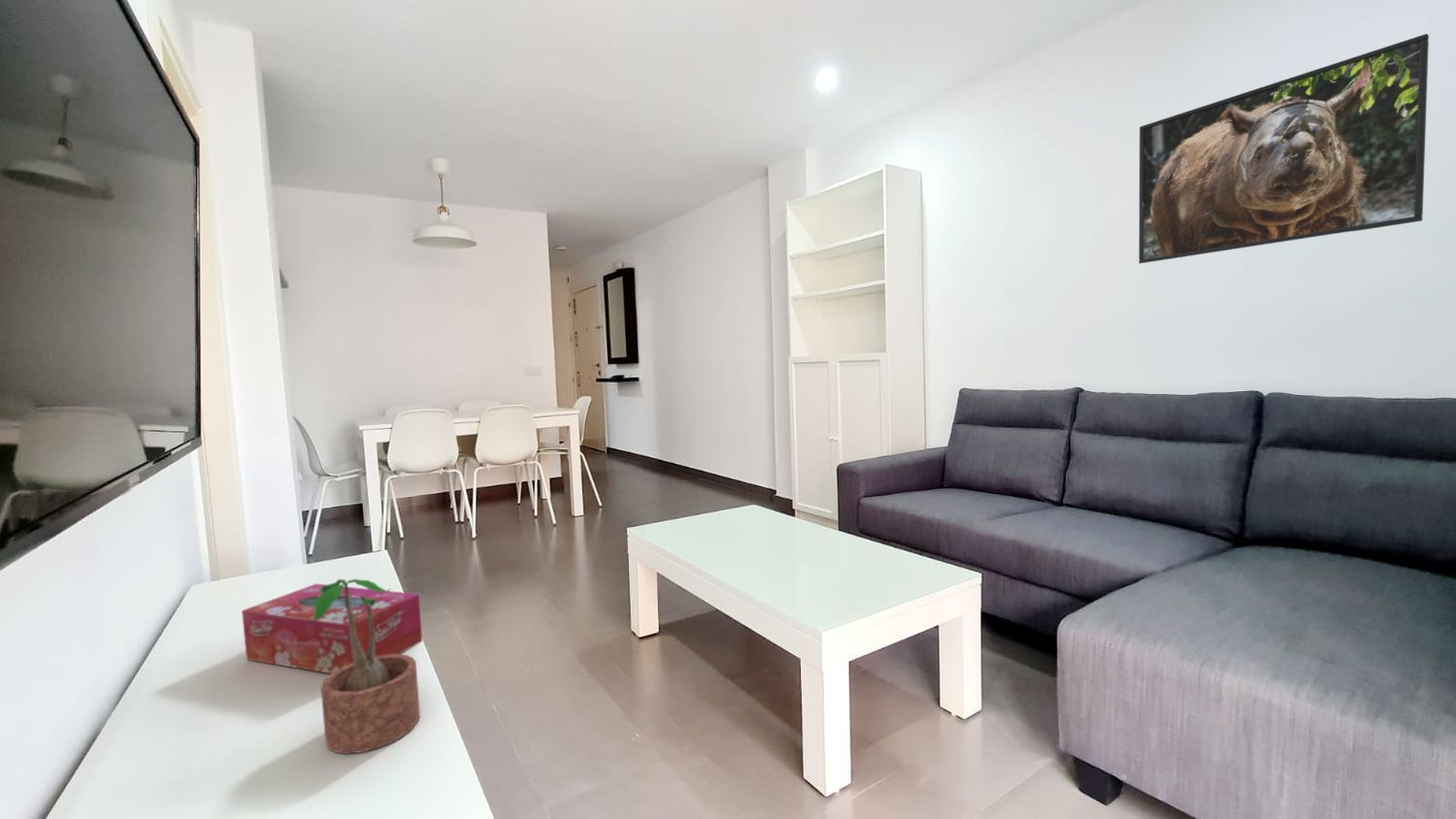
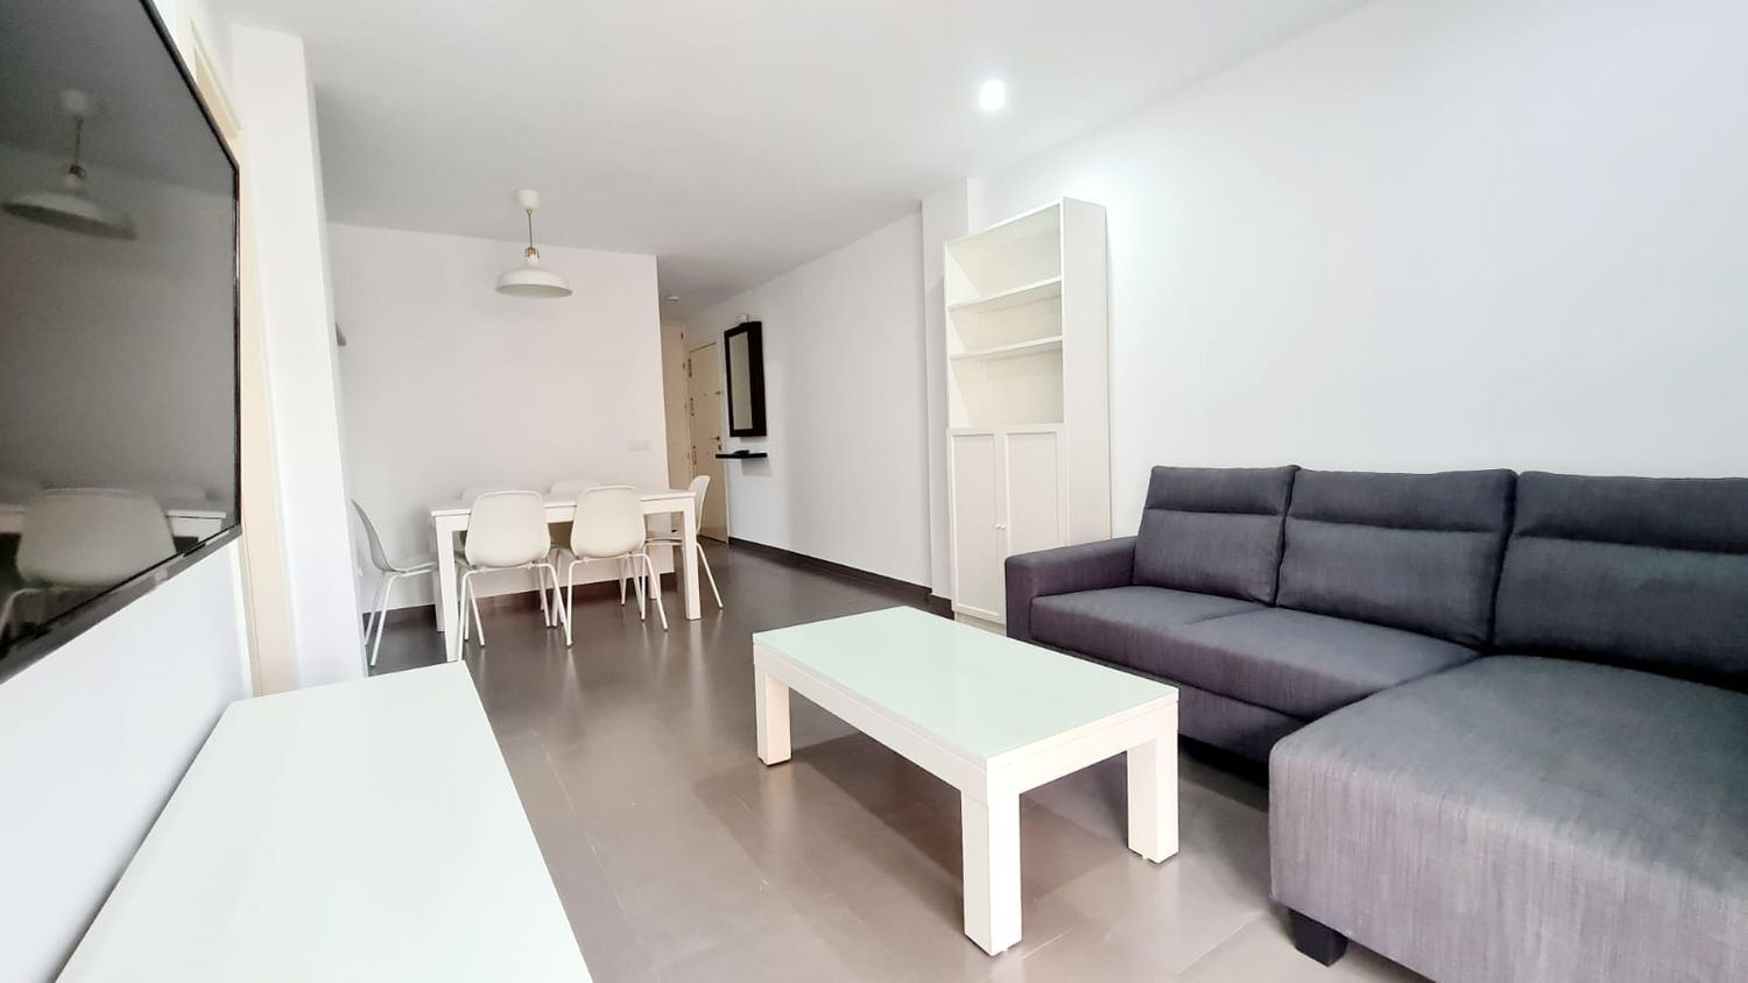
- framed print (1261, 167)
- tissue box (334, 626)
- potted plant (357, 656)
